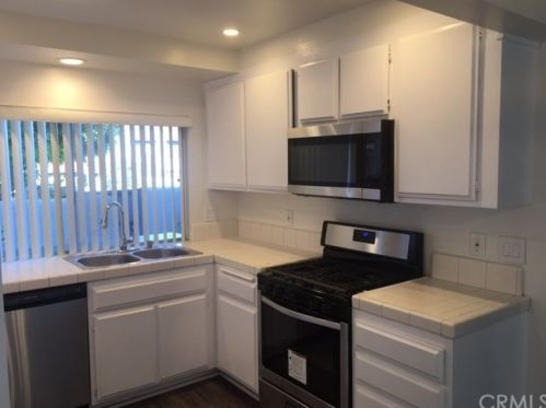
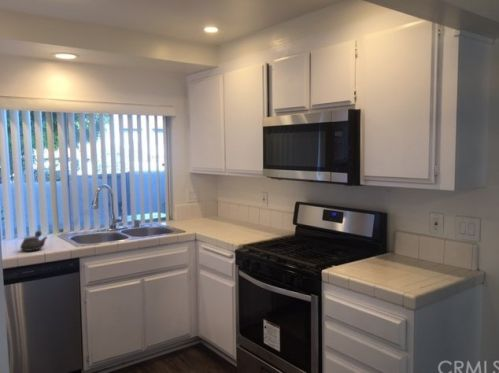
+ teapot (35, 240)
